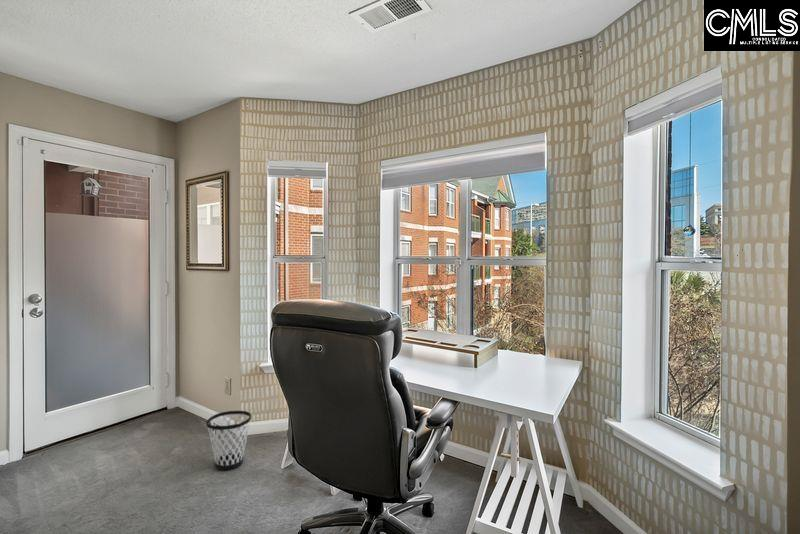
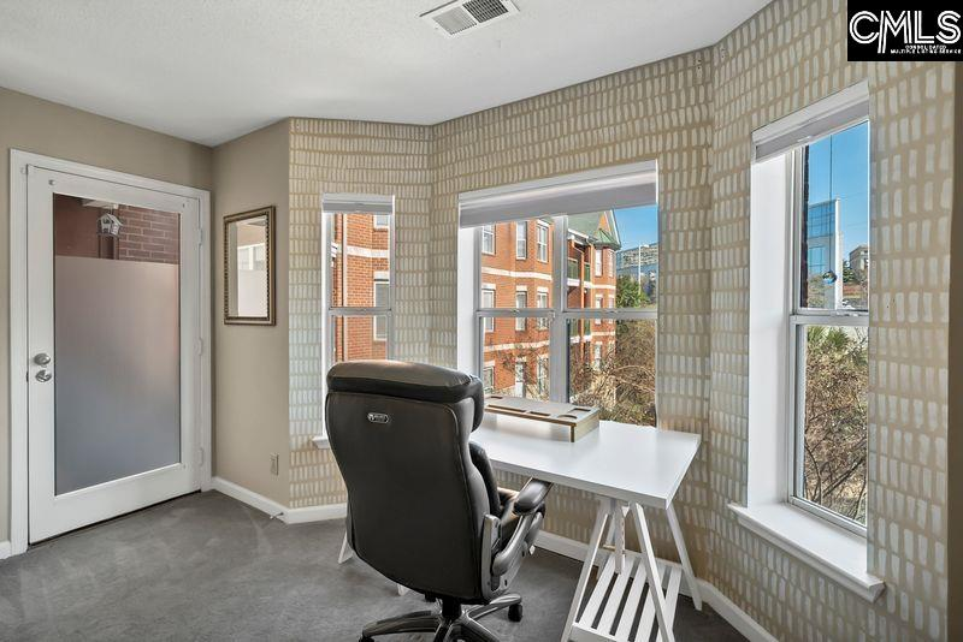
- wastebasket (230, 441)
